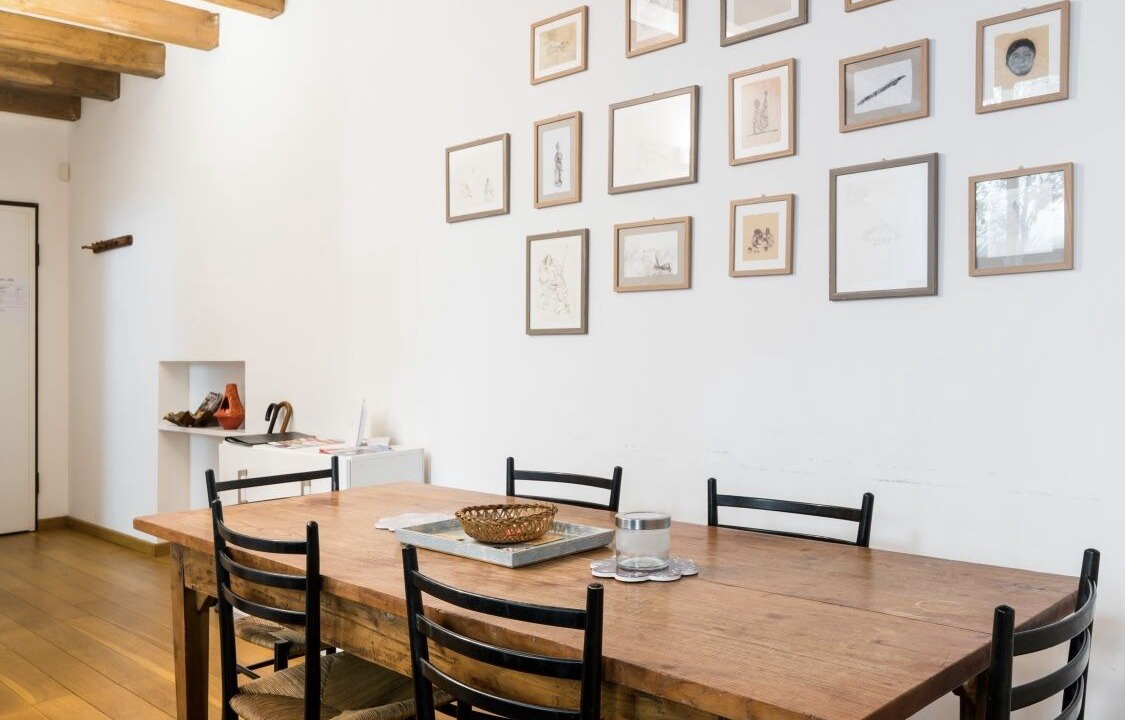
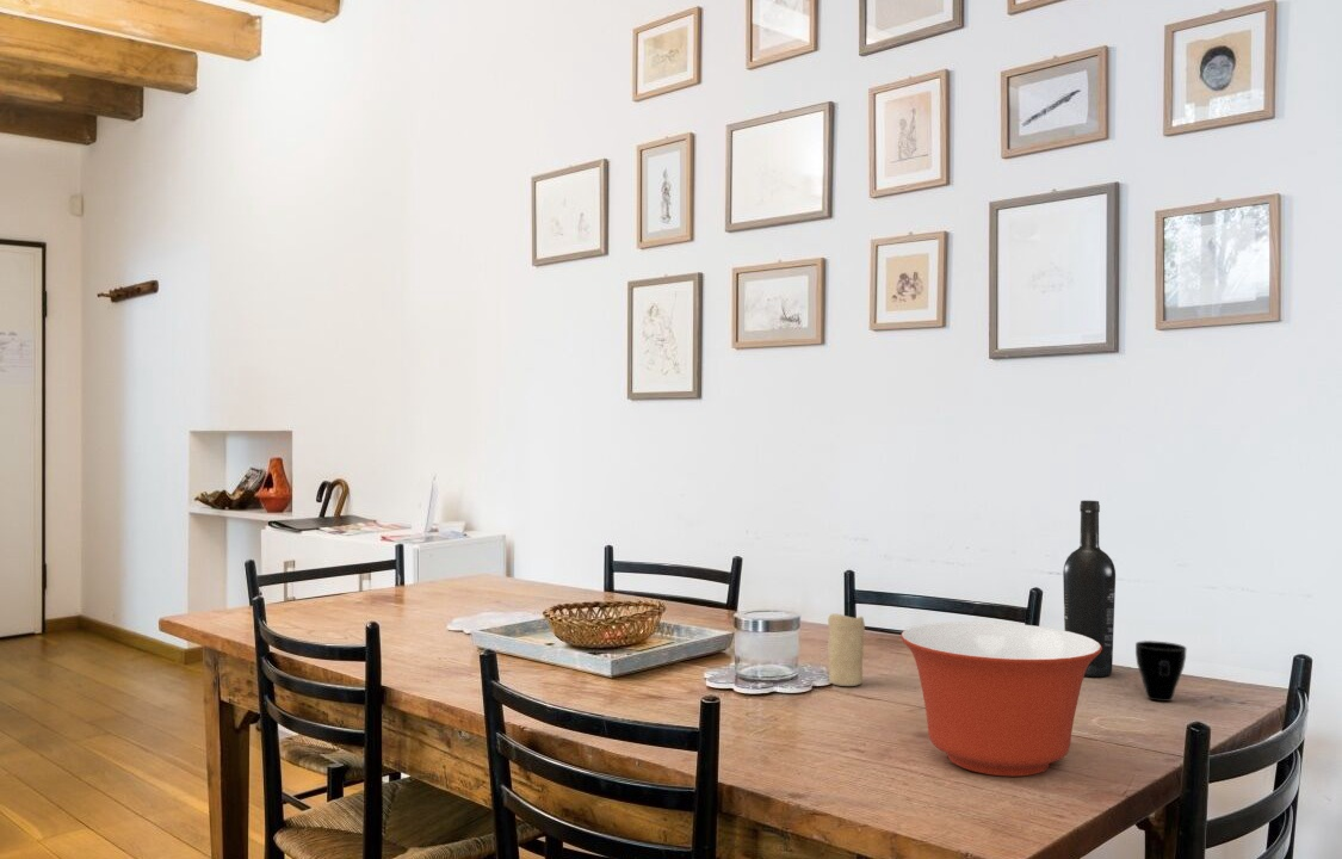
+ mixing bowl (997, 699)
+ candle (846, 647)
+ wine bottle (1089, 586)
+ cup (1161, 673)
